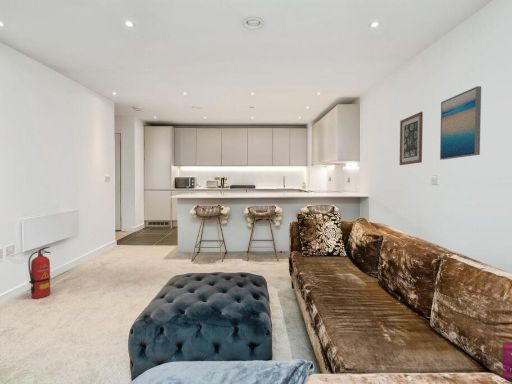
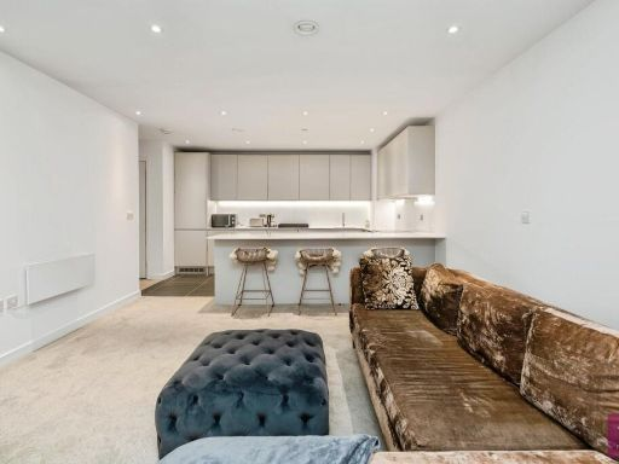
- wall art (410, 140)
- fire extinguisher (40, 272)
- wall art (458, 126)
